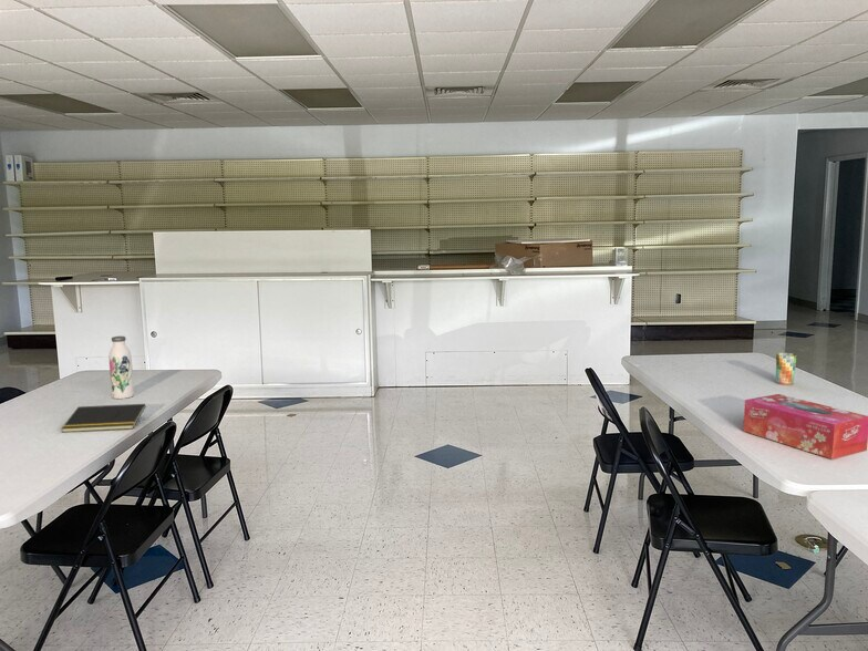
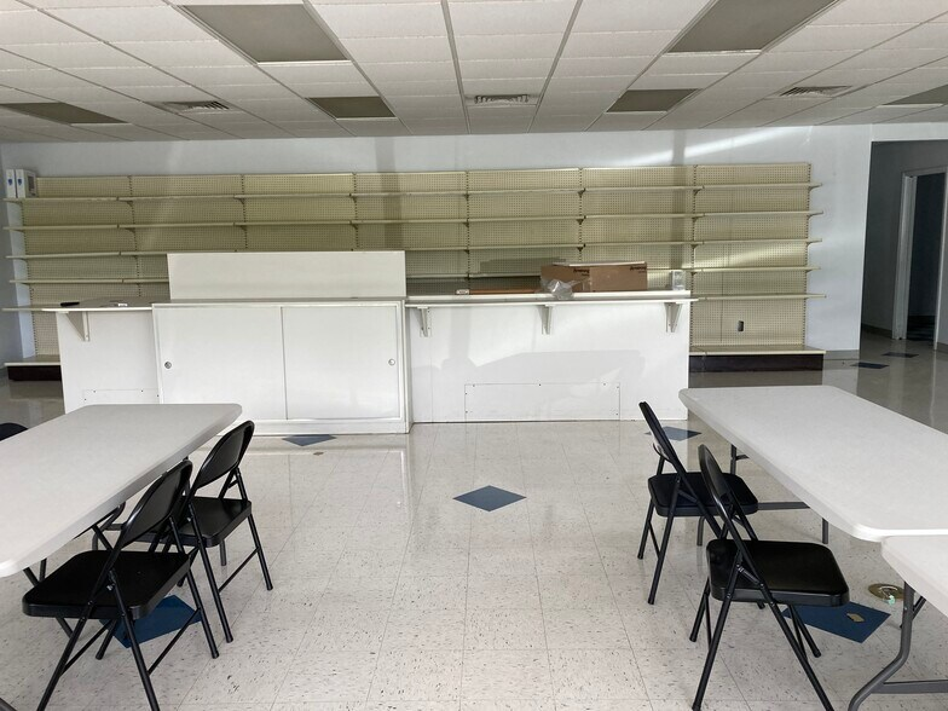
- cup (785, 369)
- tissue box (803, 424)
- water bottle (121, 366)
- notepad (104, 417)
